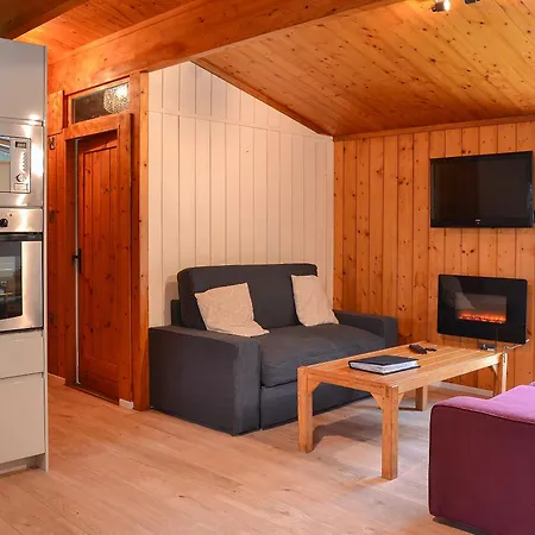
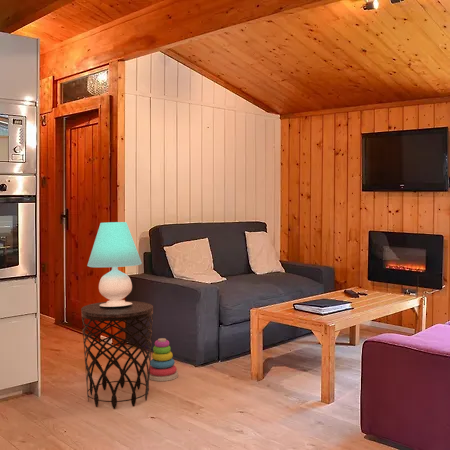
+ table lamp (115, 264)
+ side table (116, 352)
+ stacking toy (162, 357)
